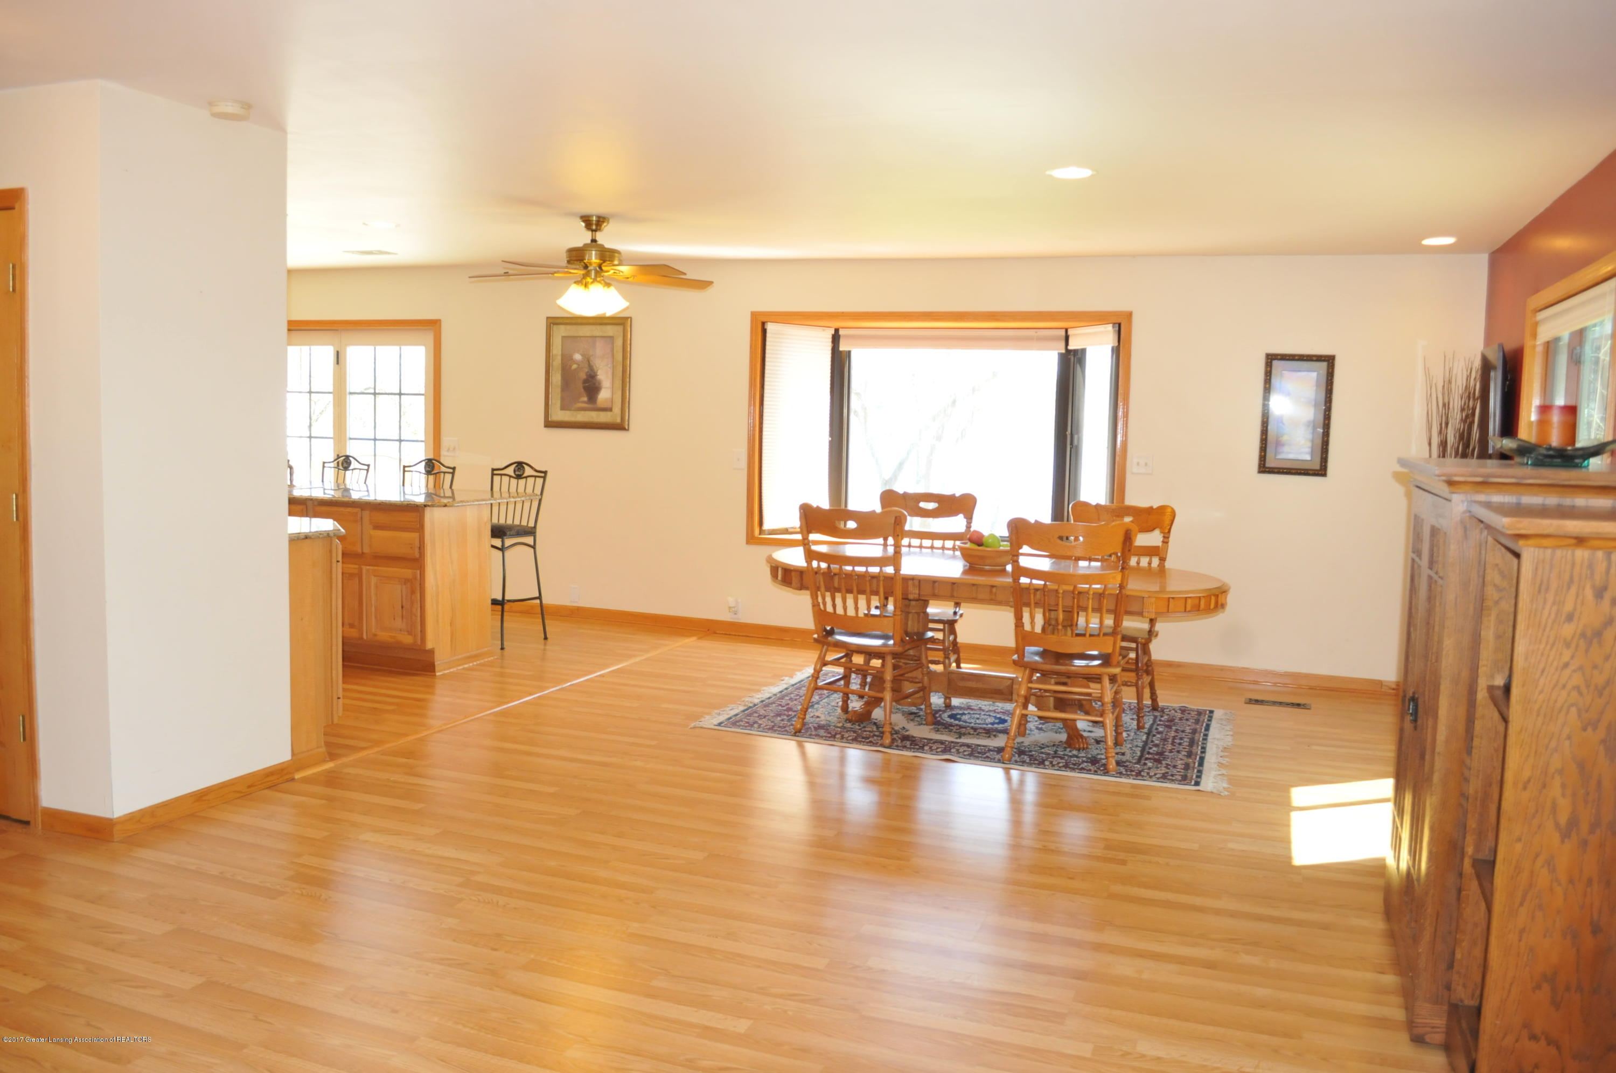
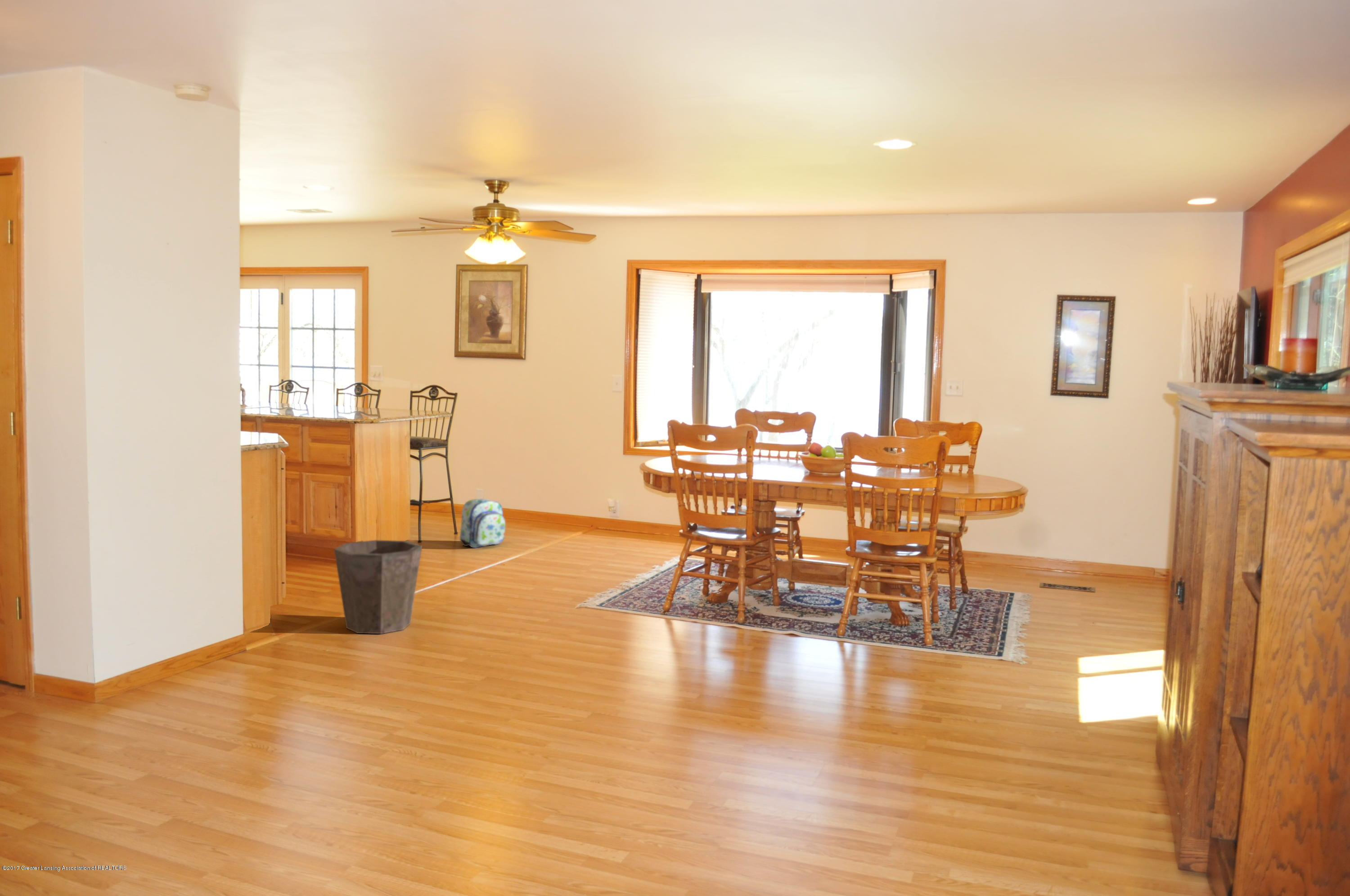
+ backpack (485, 523)
+ waste bin (378, 587)
